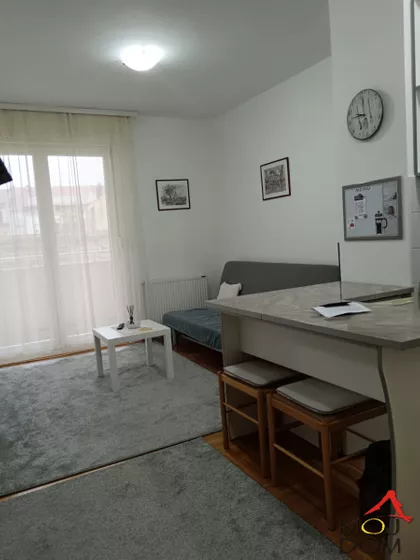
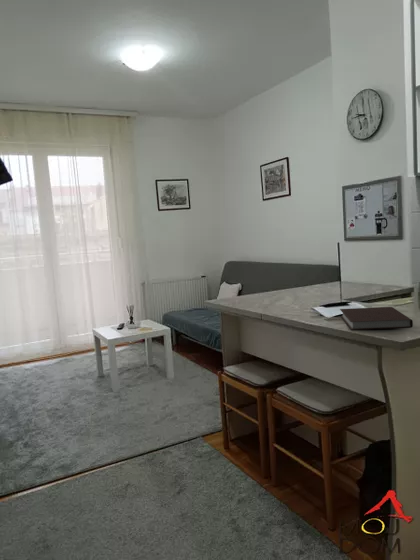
+ notebook (373, 317)
